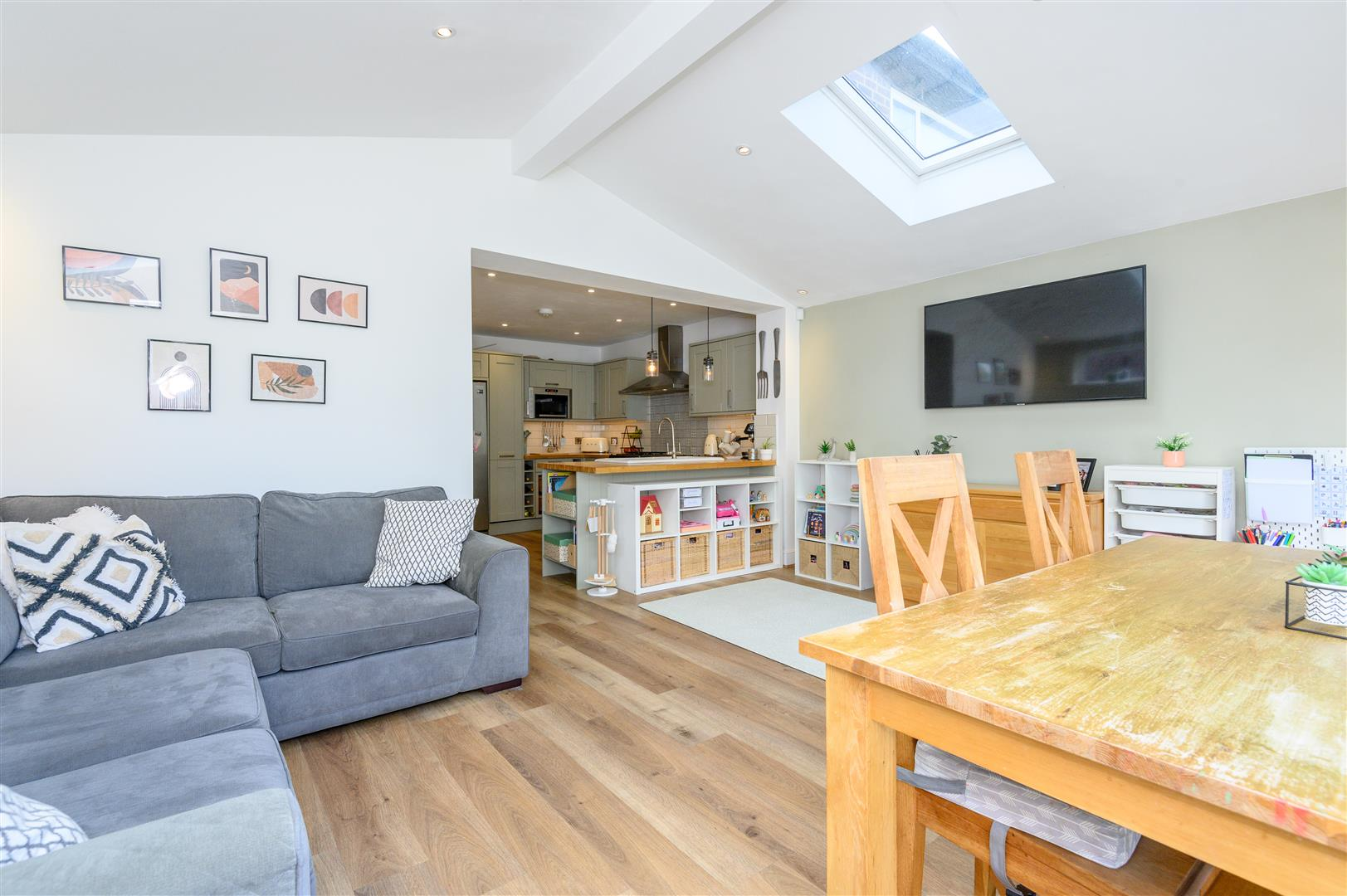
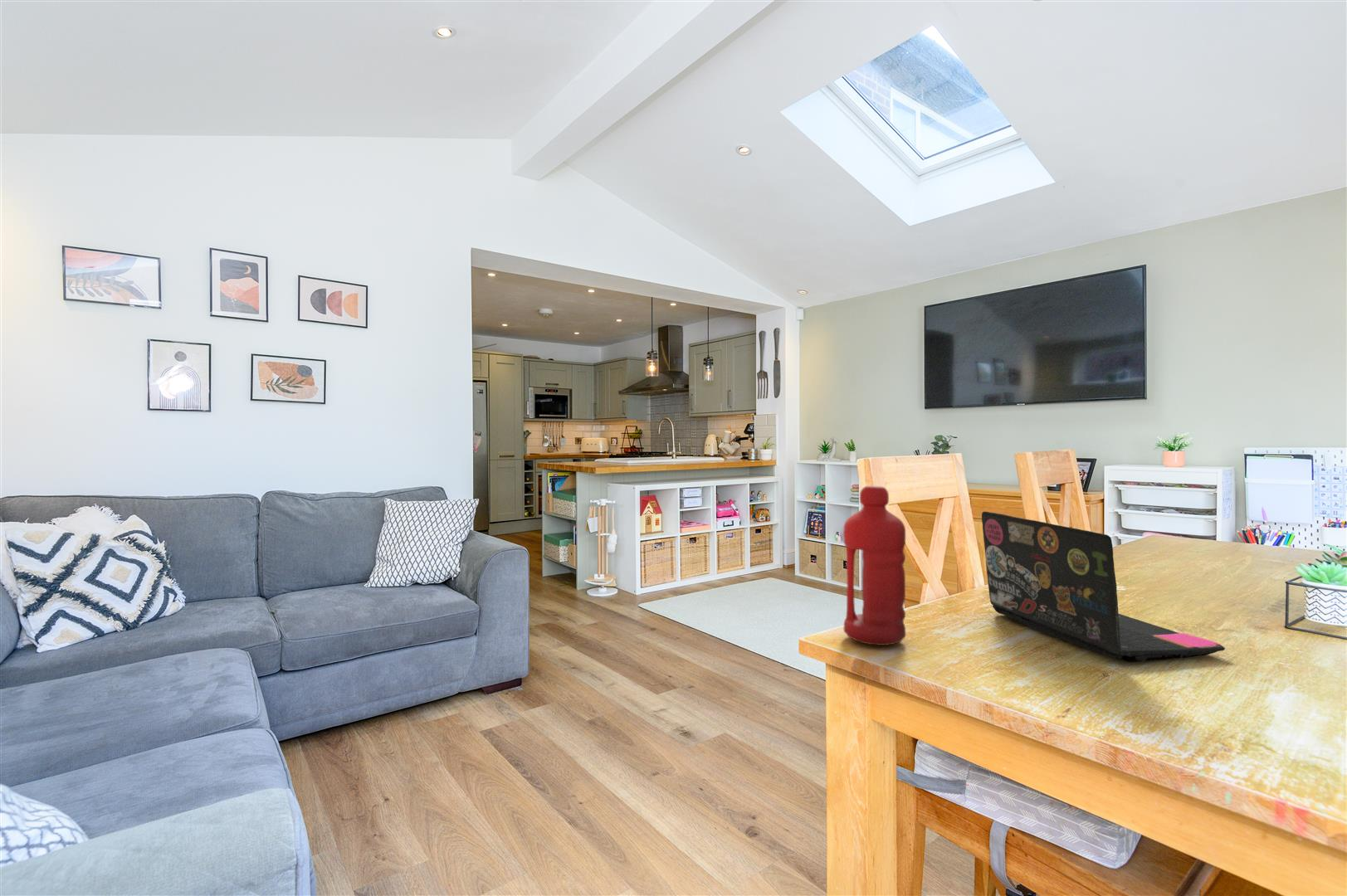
+ water bottle (874, 562)
+ laptop (1090, 576)
